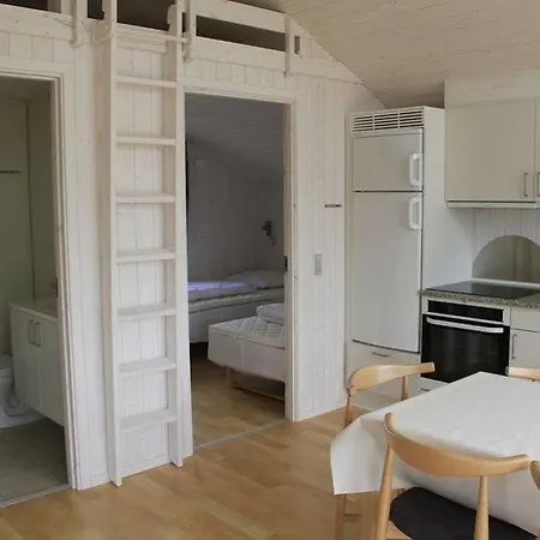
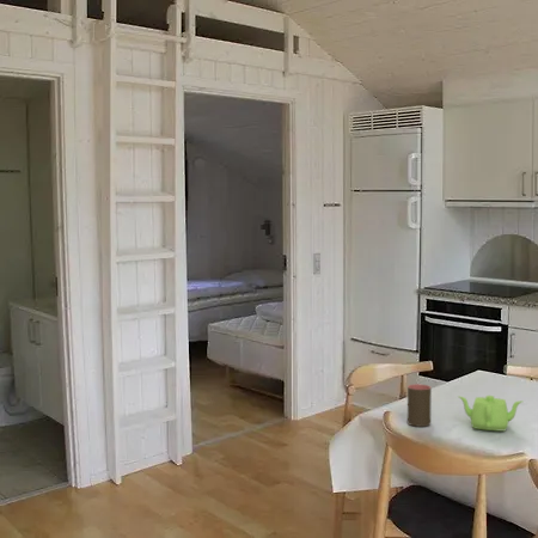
+ cup (418, 404)
+ teapot (489, 411)
